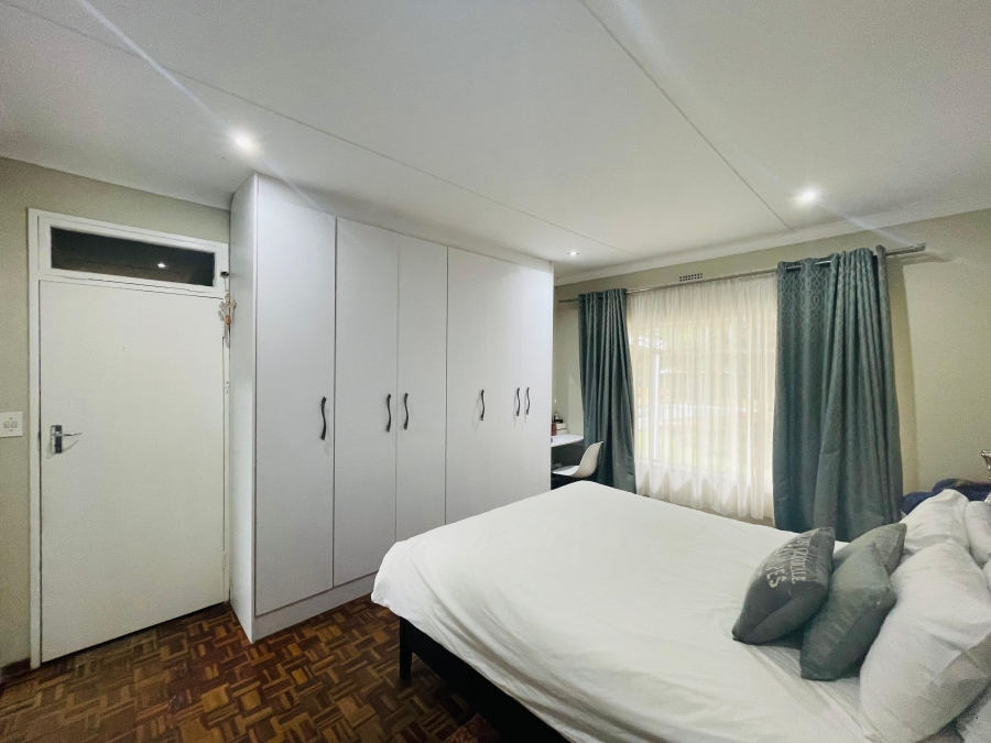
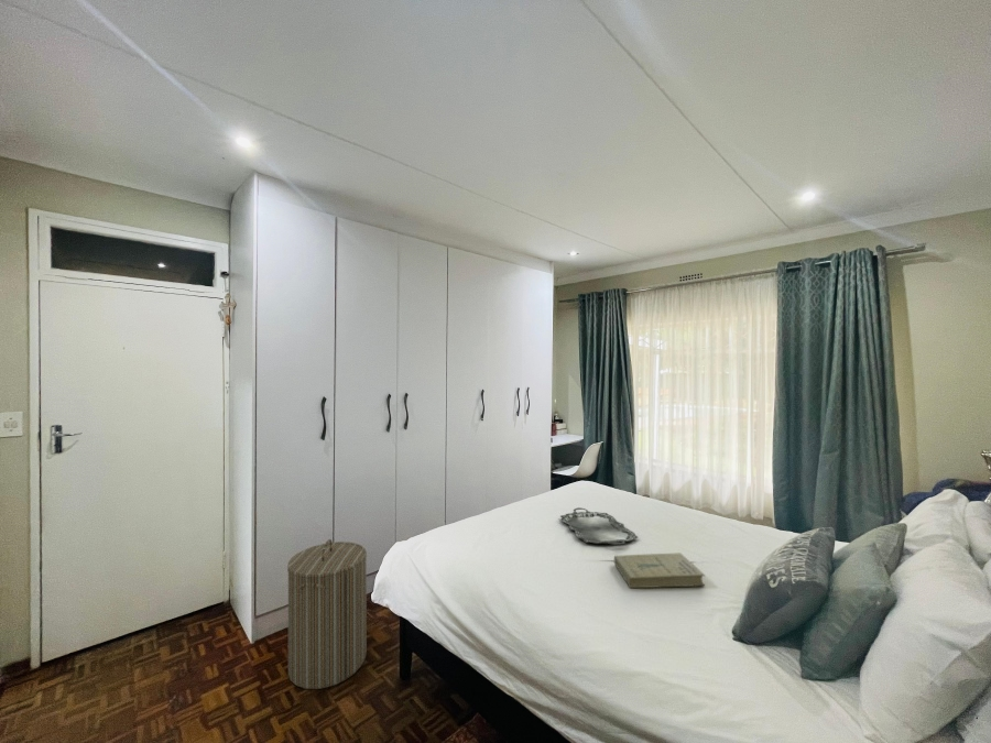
+ serving tray (596, 526)
+ laundry hamper (328, 600)
+ book (656, 569)
